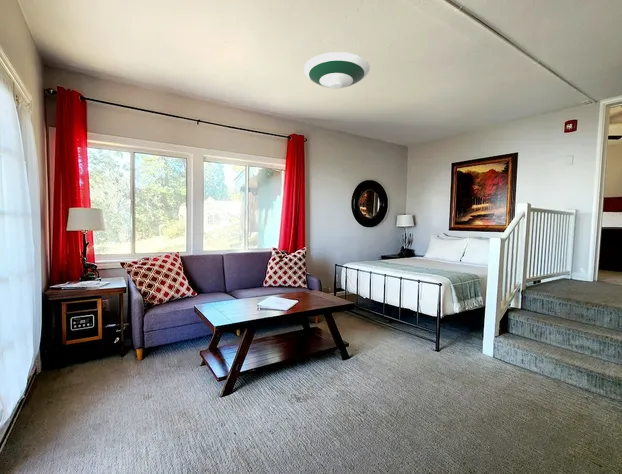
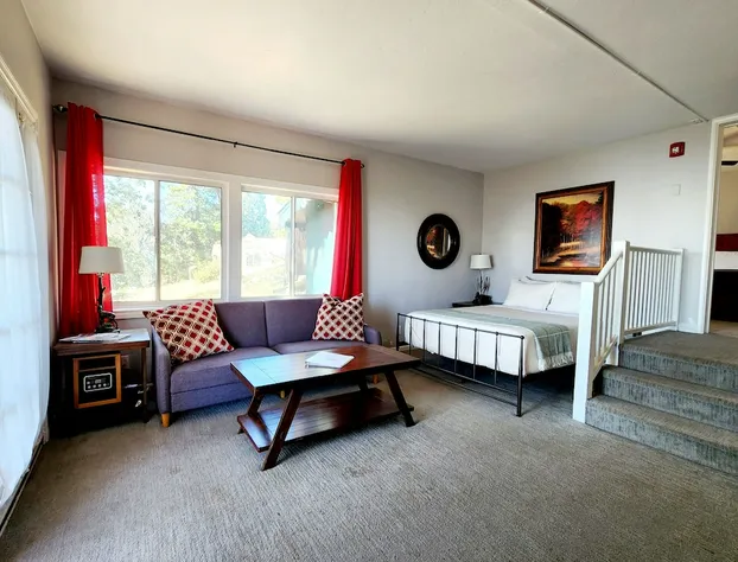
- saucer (336, 78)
